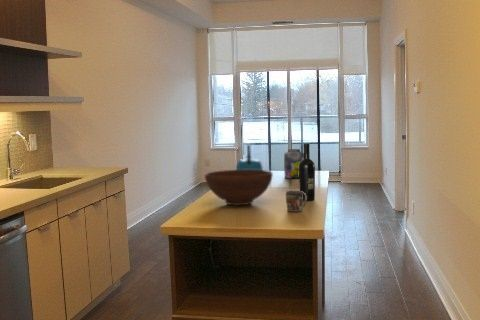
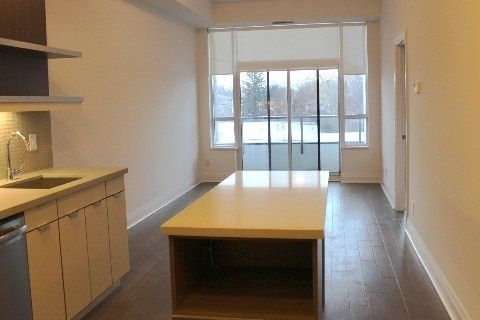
- fruit bowl (239, 188)
- mug (297, 200)
- kettle (249, 161)
- jar (294, 163)
- wine bottle (307, 171)
